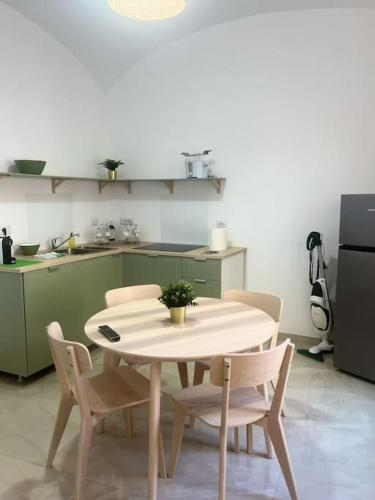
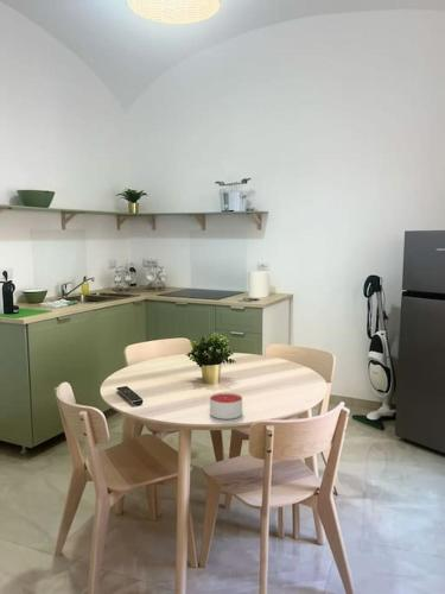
+ candle (225, 404)
